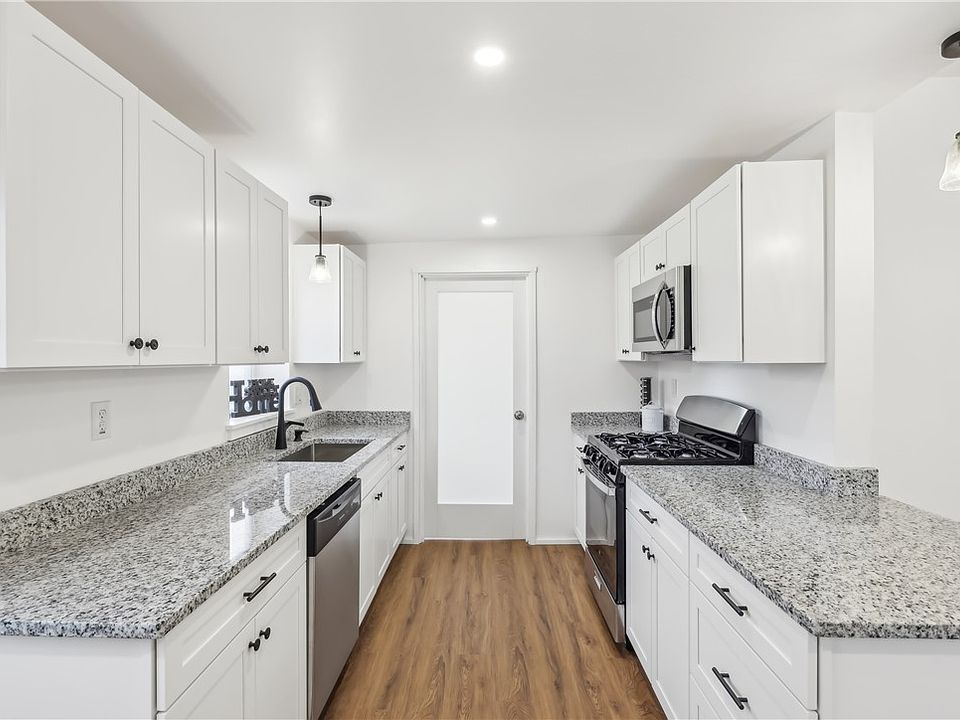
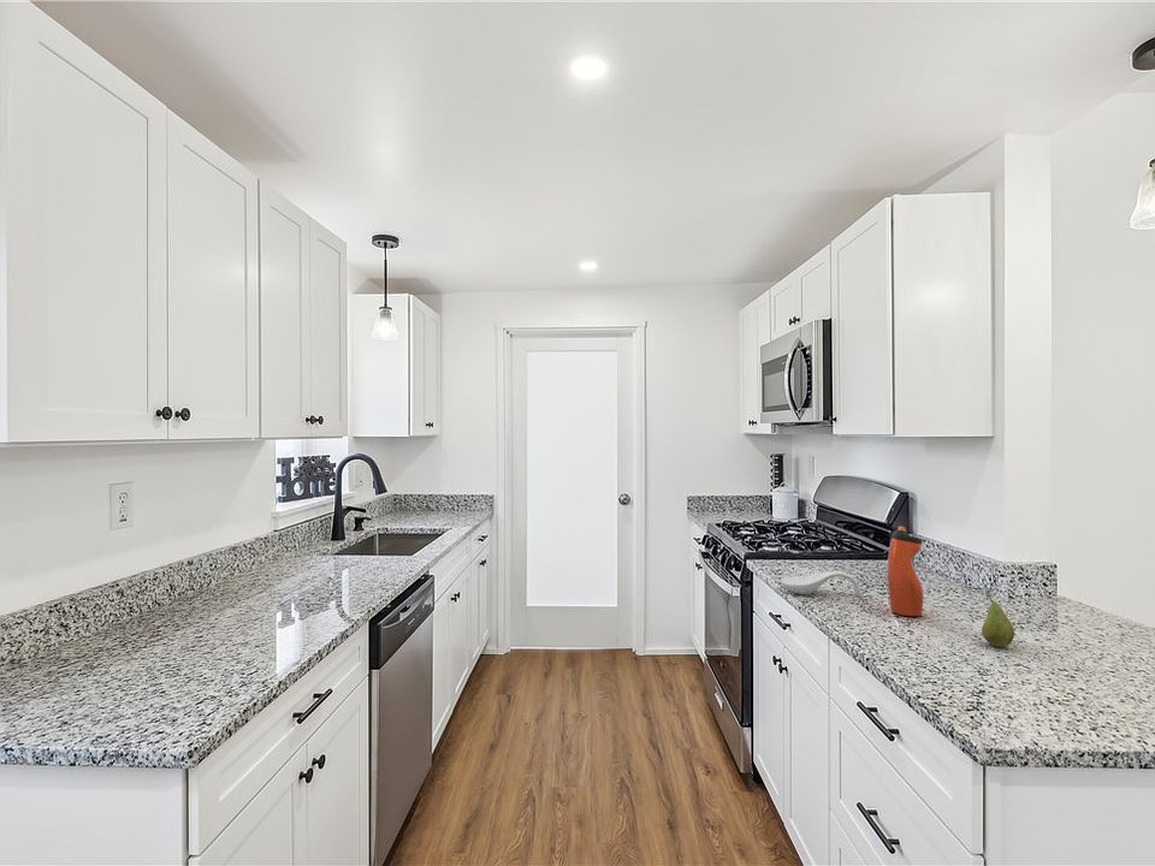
+ water bottle (905, 569)
+ fruit (997, 621)
+ spoon rest (819, 581)
